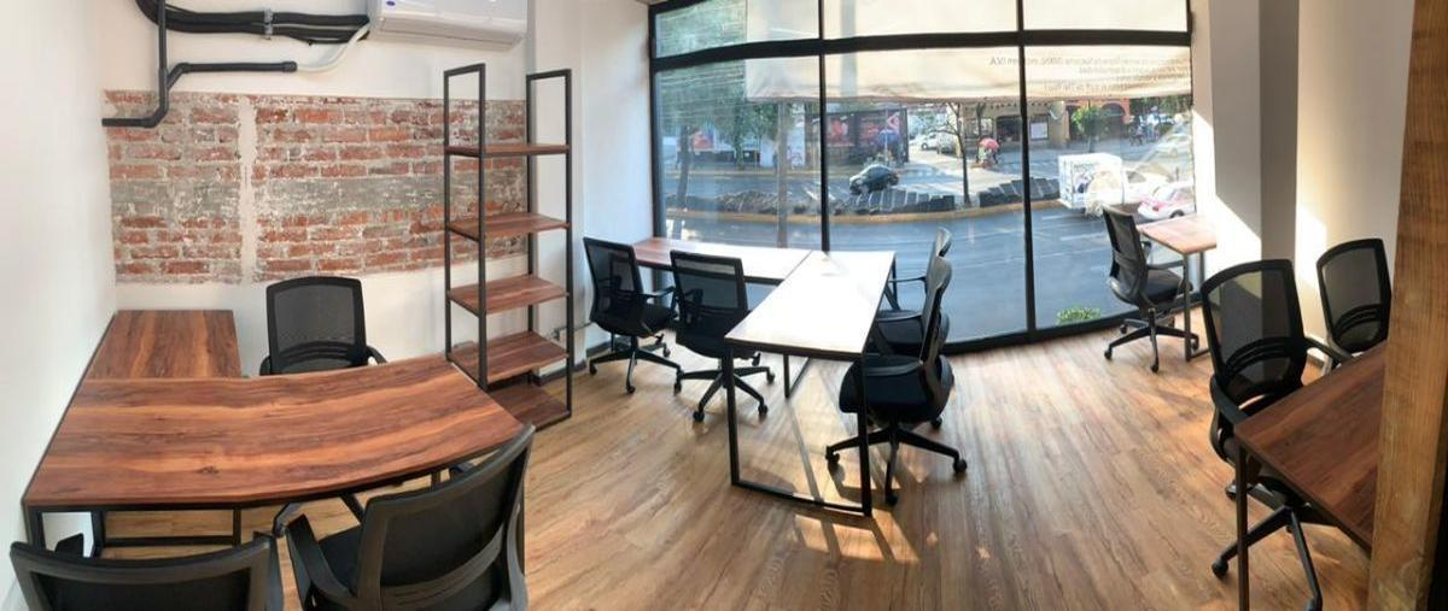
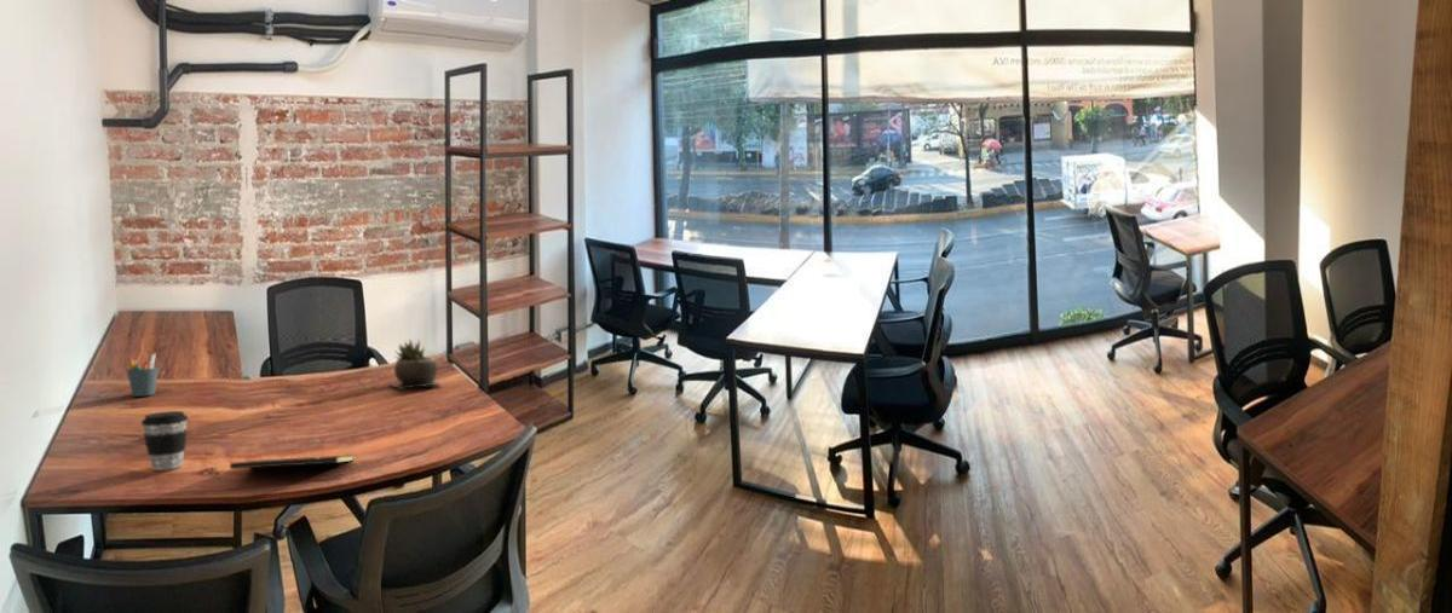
+ coffee cup (166, 440)
+ notepad (296, 461)
+ succulent plant (414, 362)
+ pen holder (142, 374)
